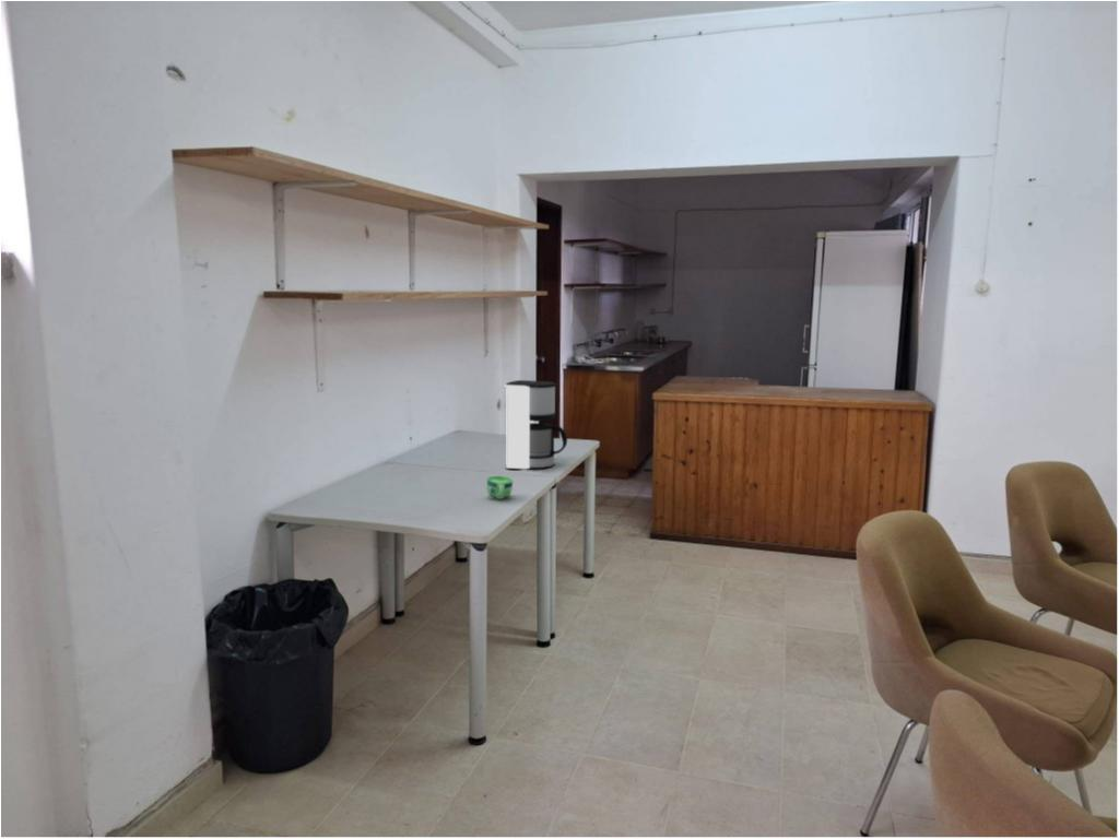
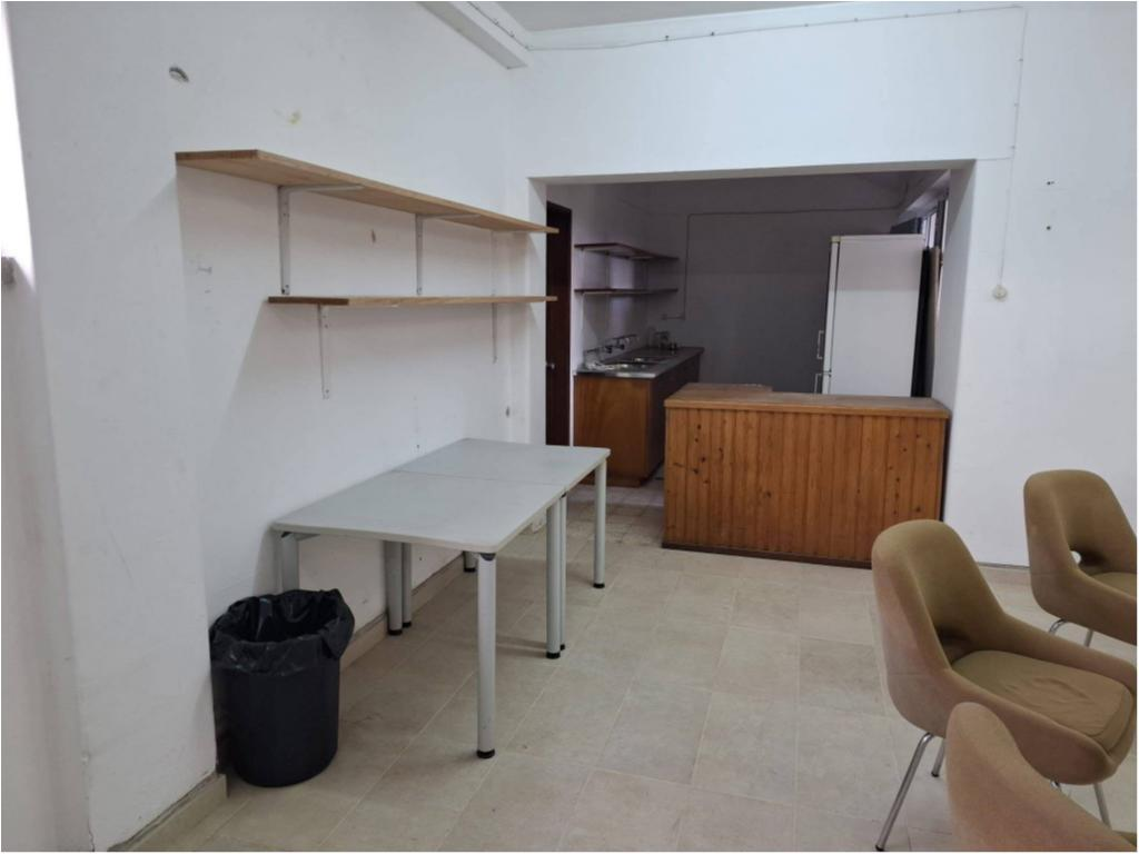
- coffee maker (537, 424)
- cup (500, 488)
